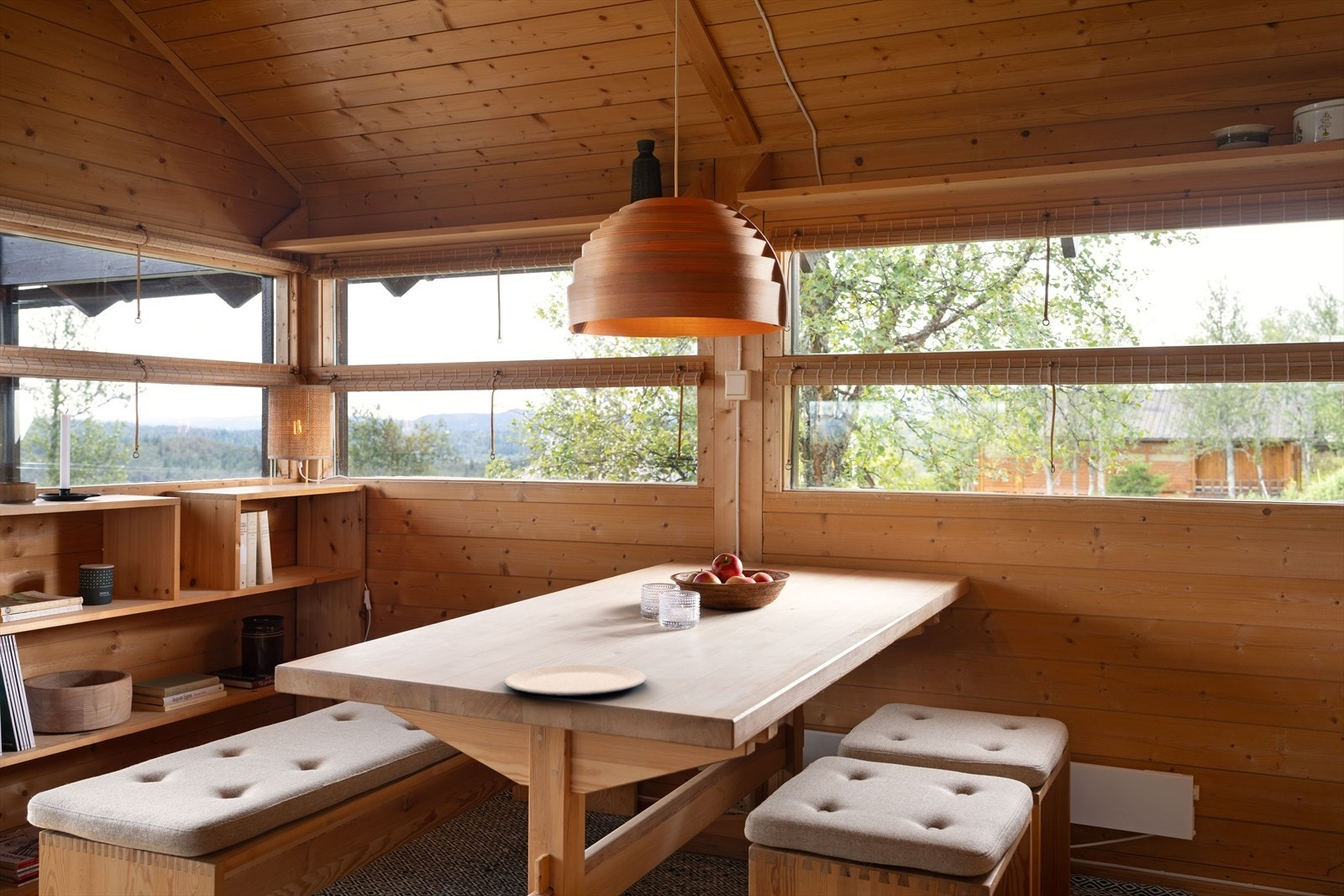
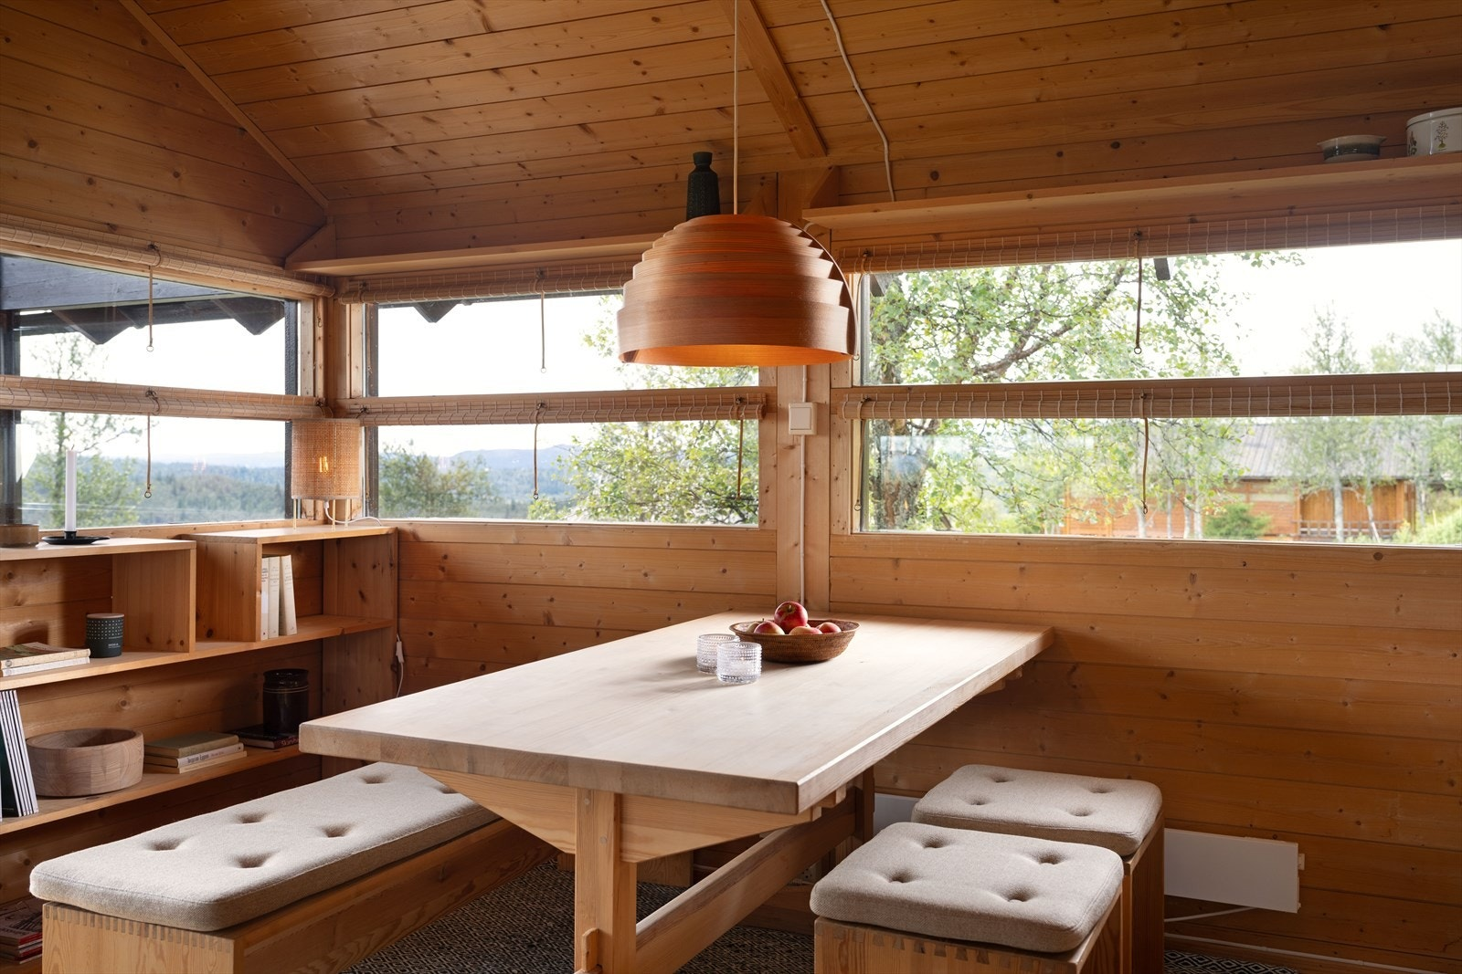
- plate (575, 680)
